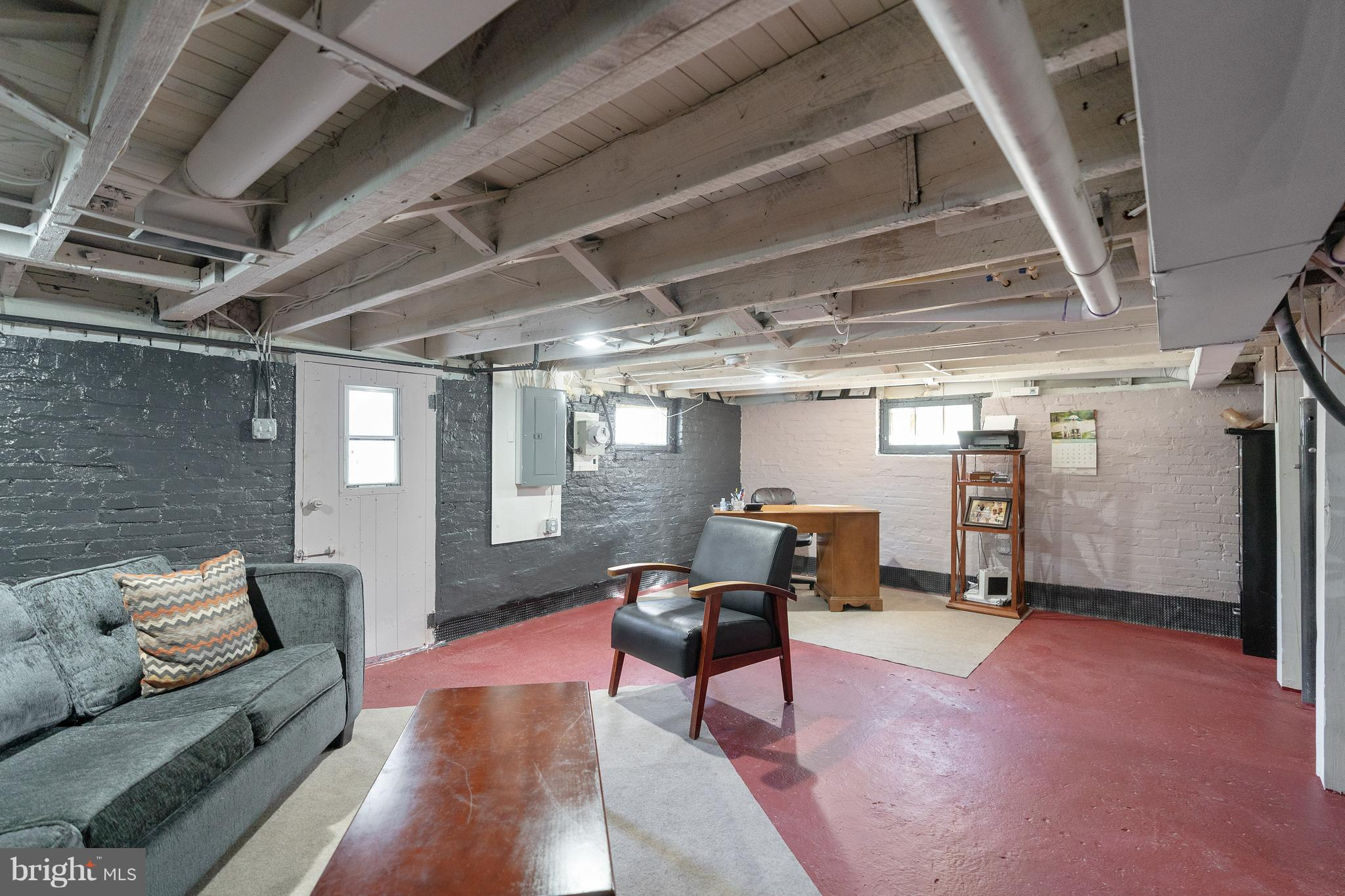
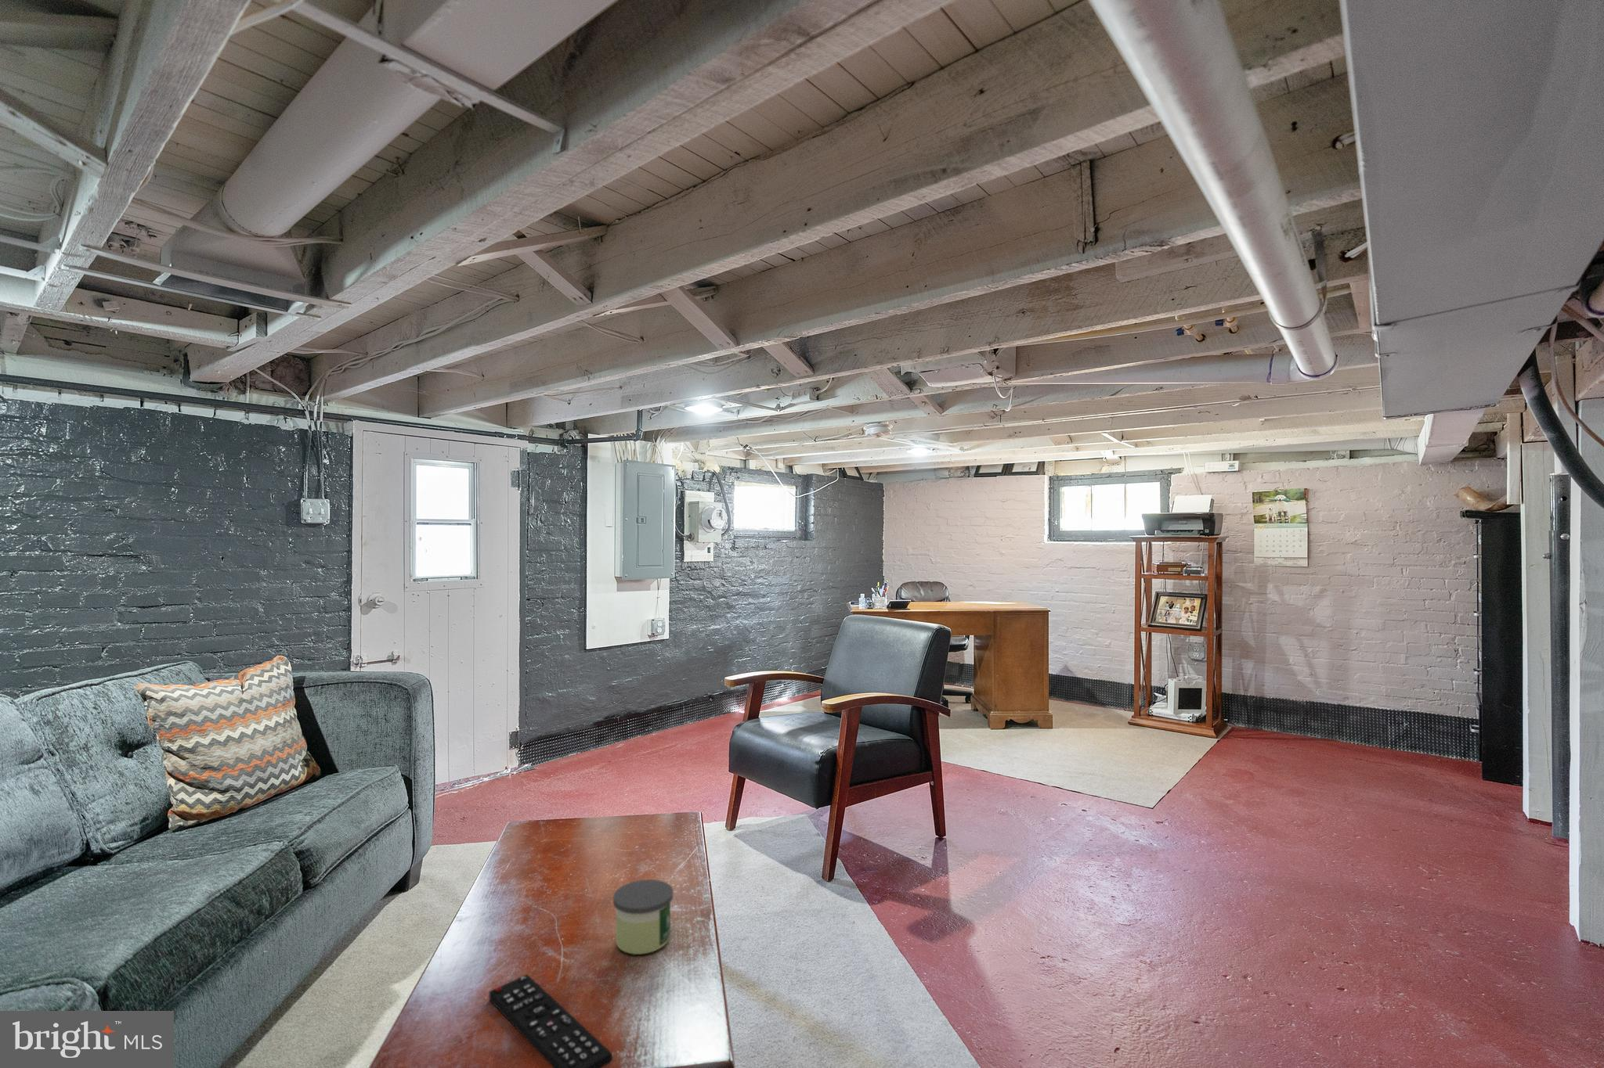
+ remote control (546, 1023)
+ candle (643, 917)
